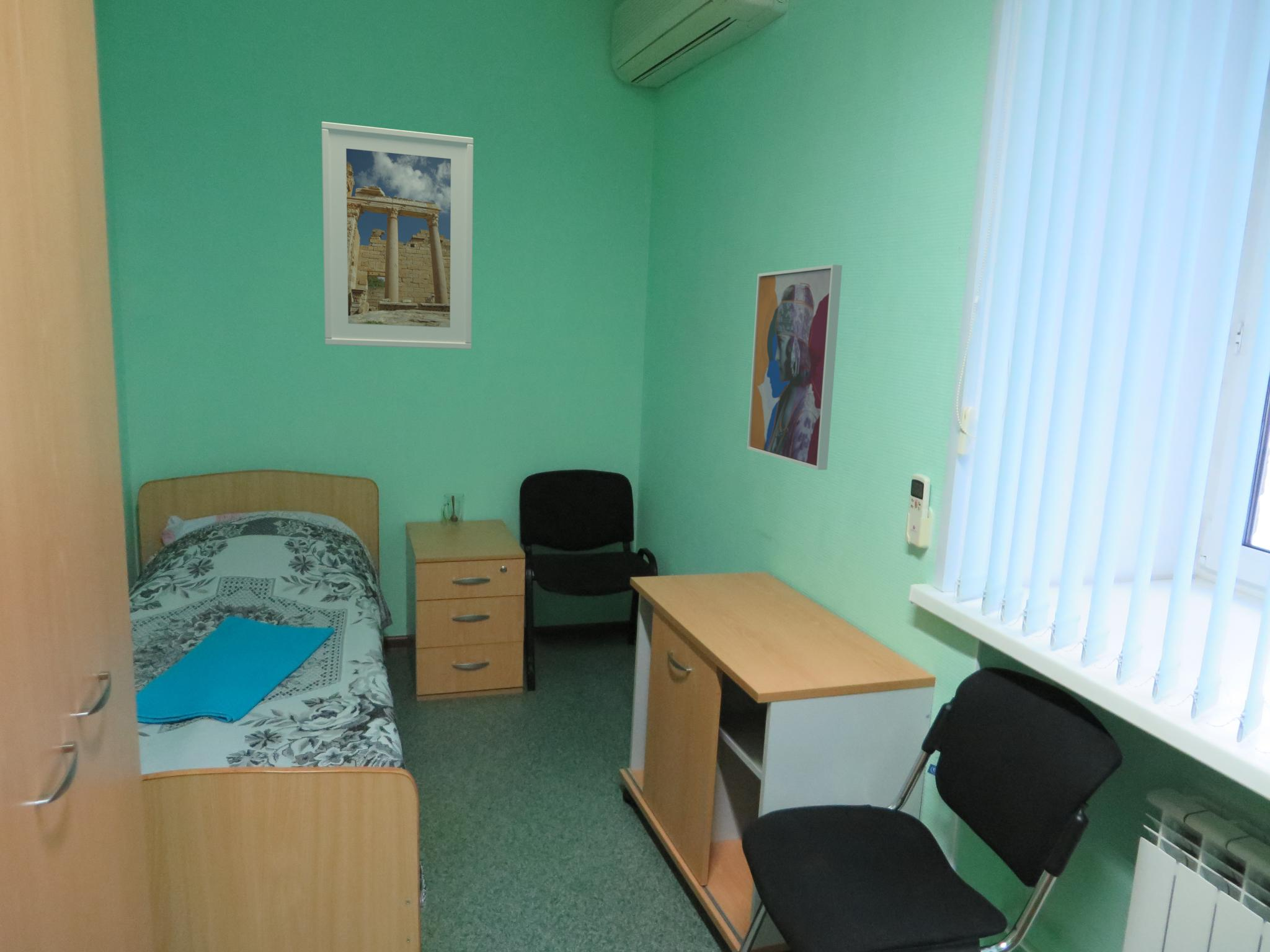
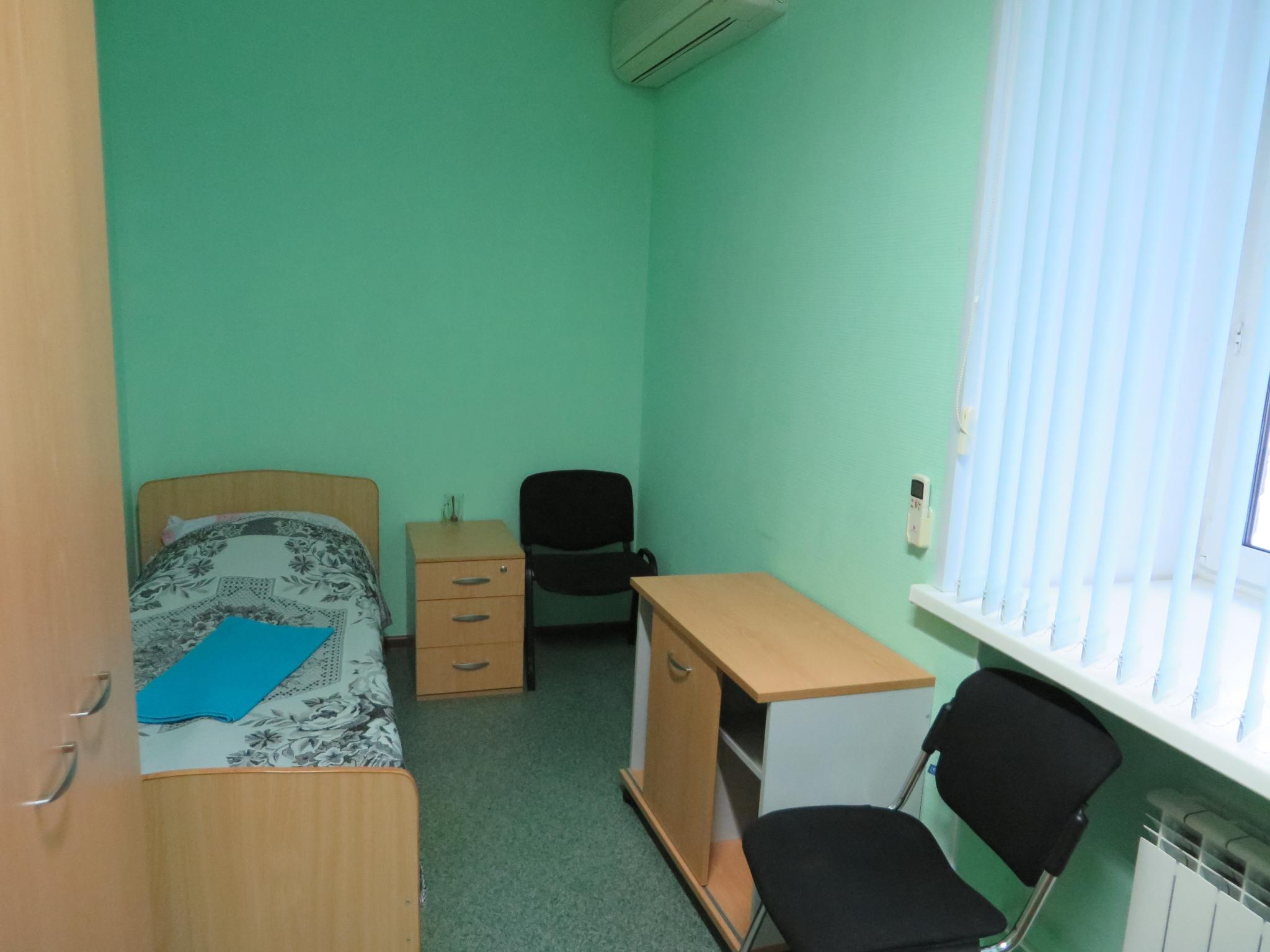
- wall art (790, 366)
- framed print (399, 240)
